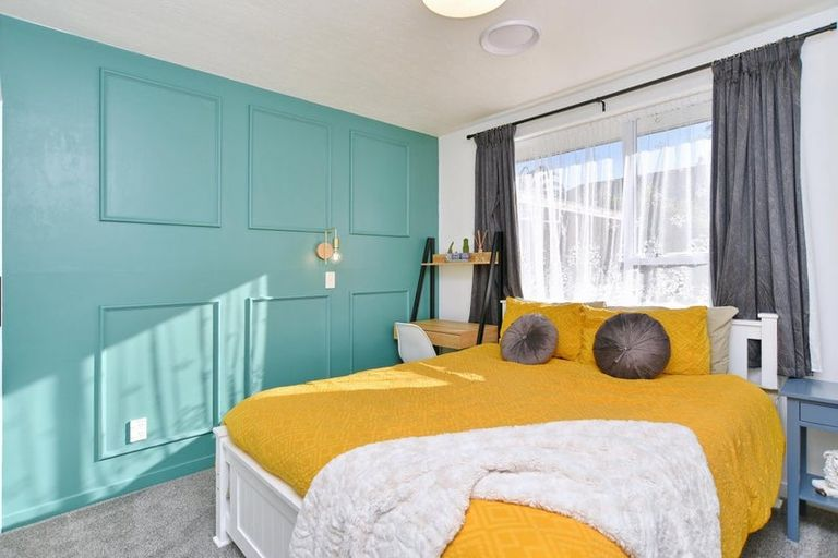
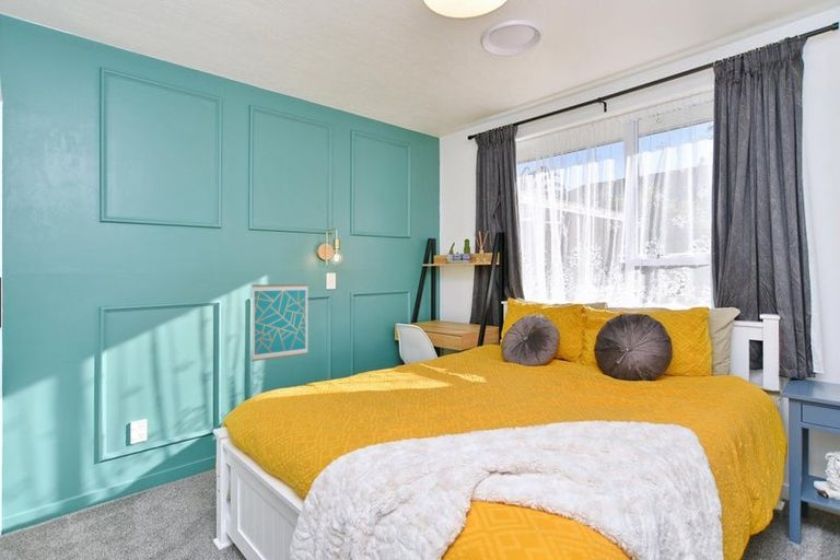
+ wall art (281, 320)
